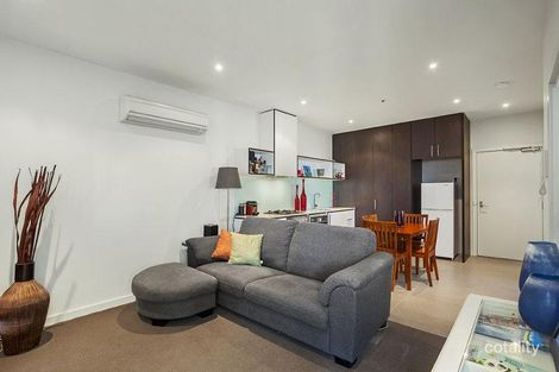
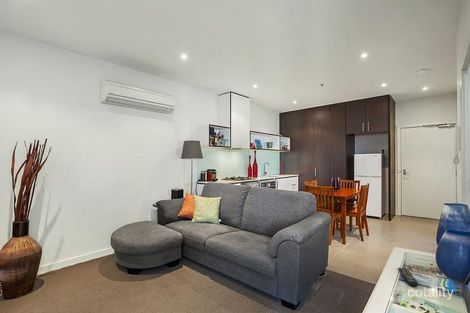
+ remote control (407, 276)
